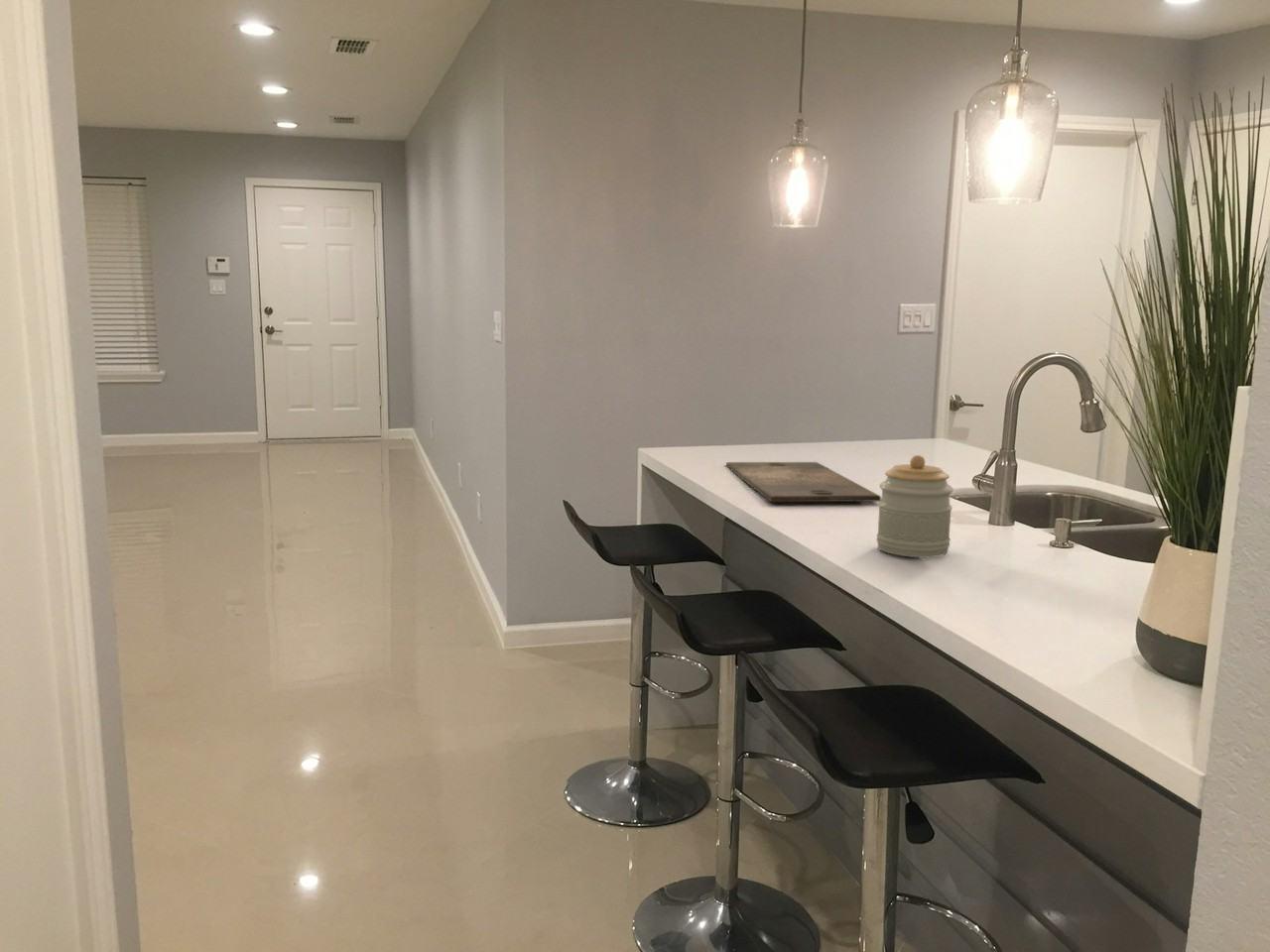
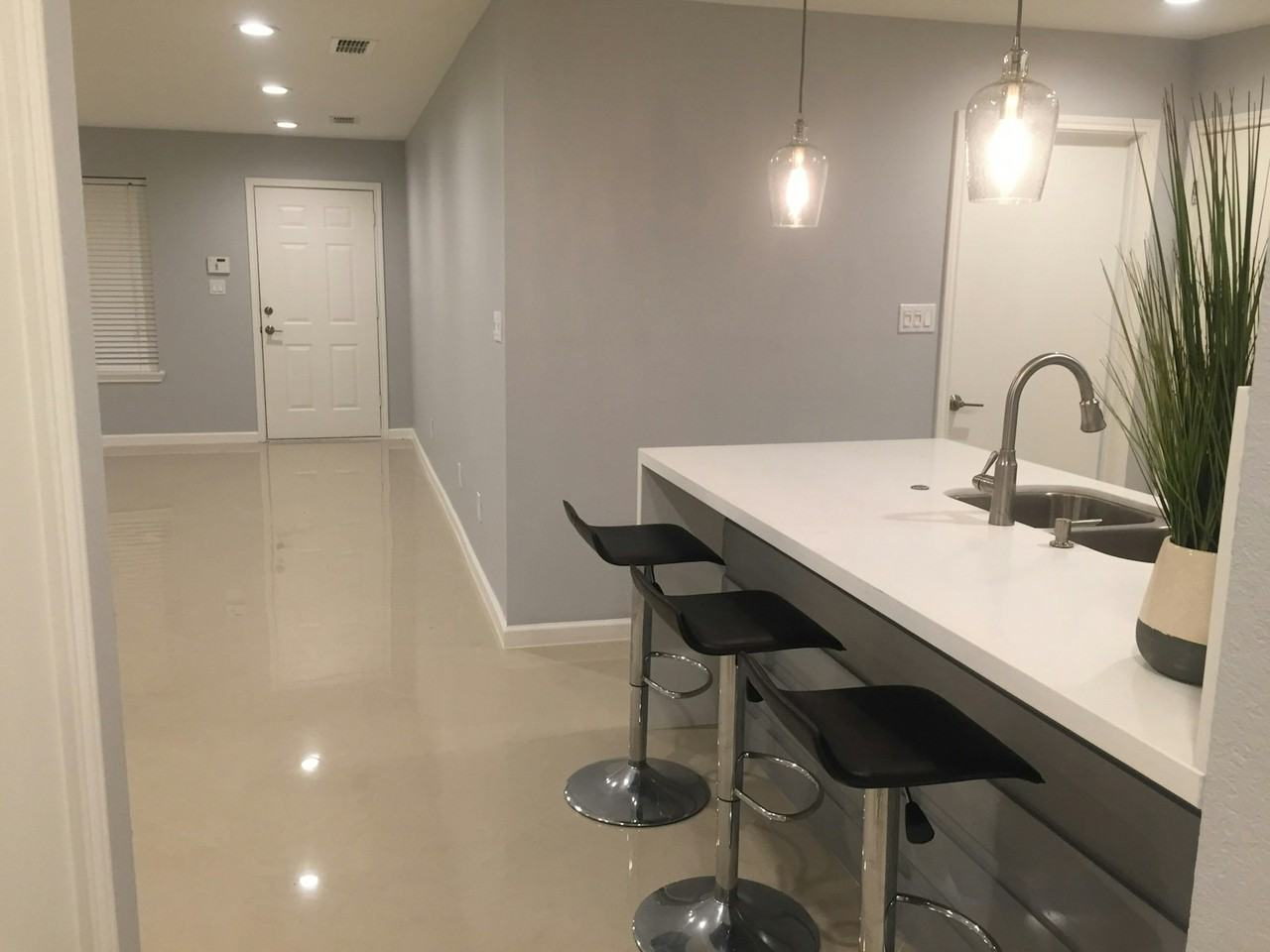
- jar (915, 503)
- cutting board (796, 479)
